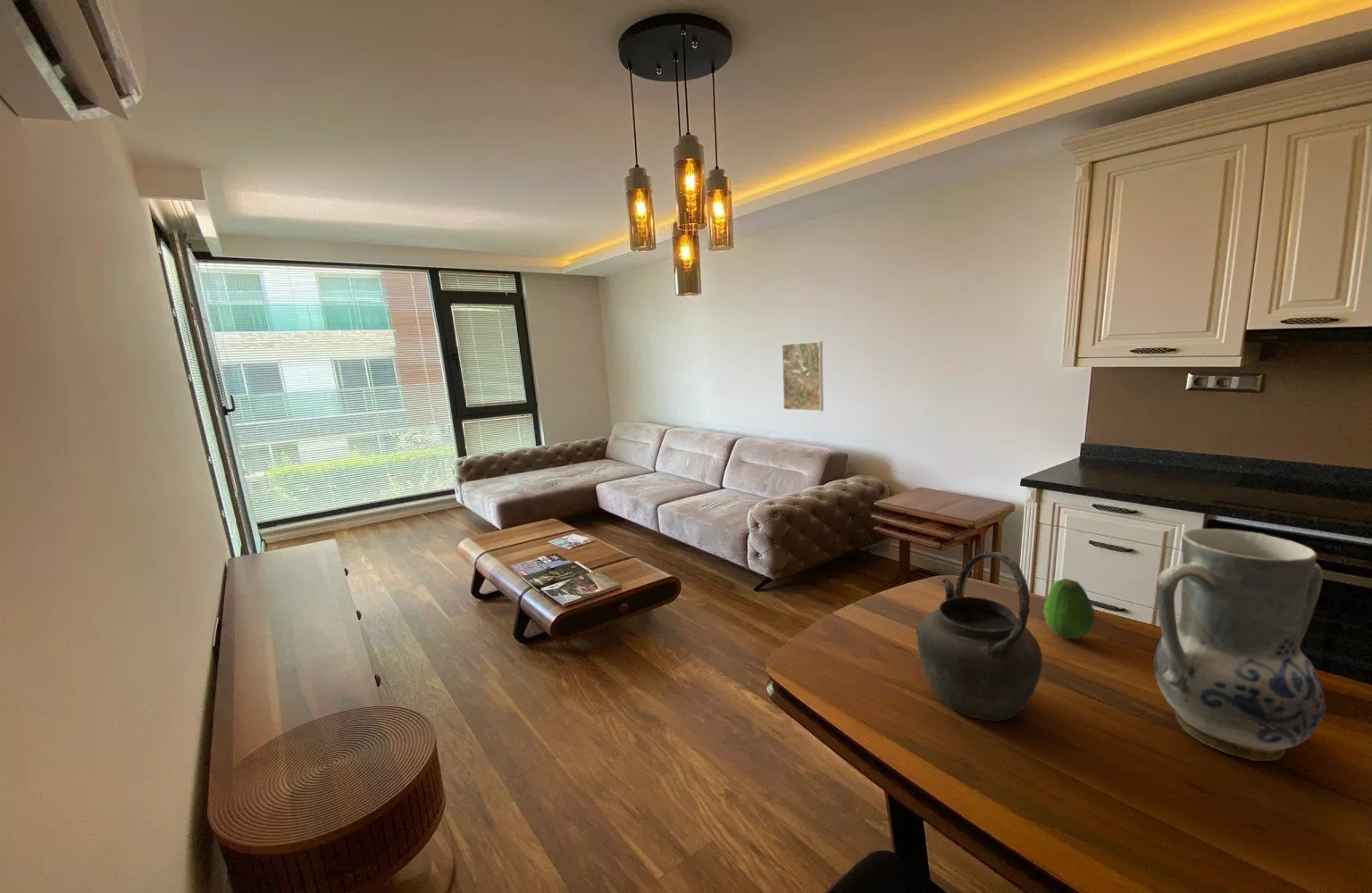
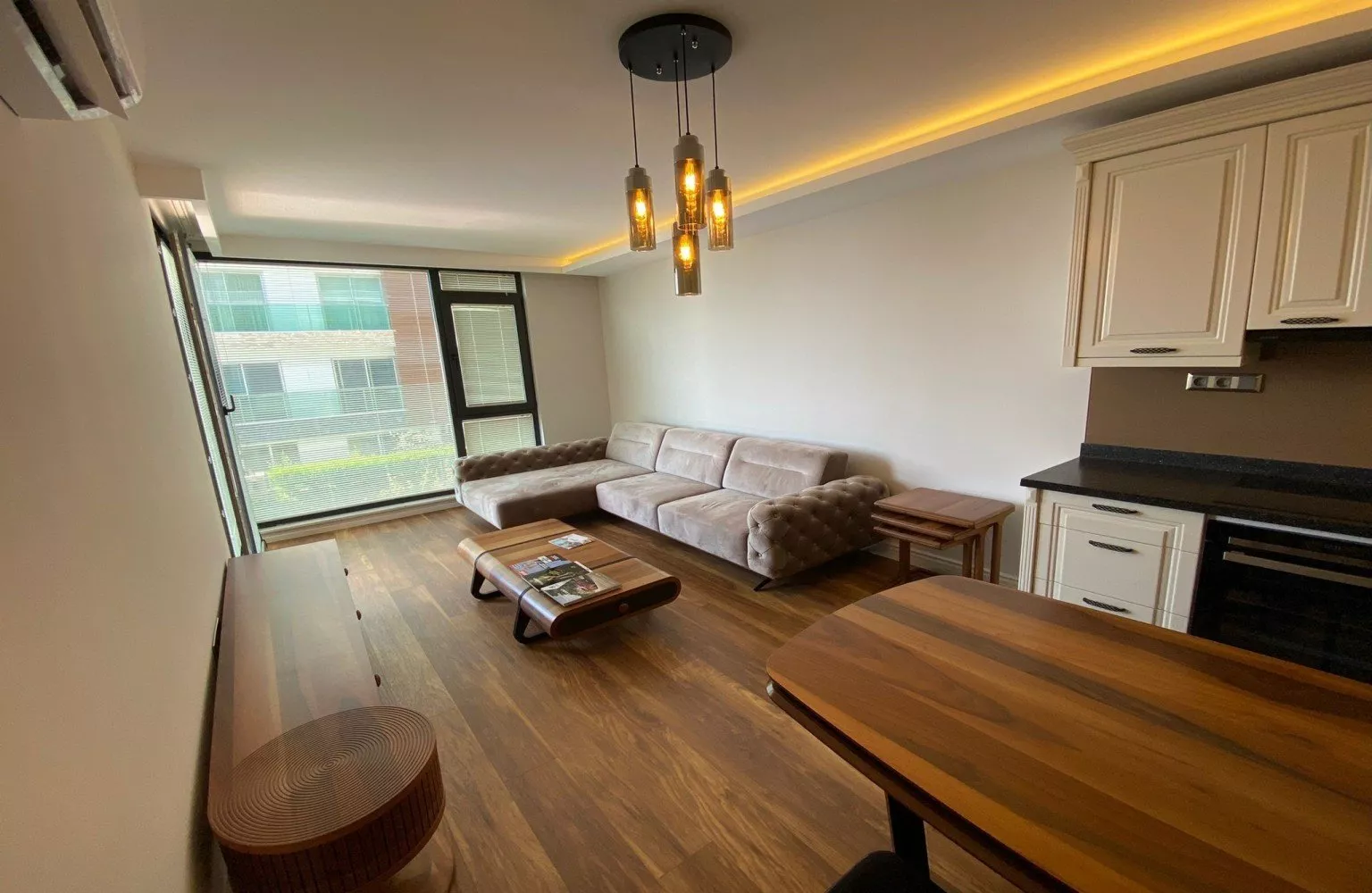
- vase (1236, 641)
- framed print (802, 377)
- fruit (1068, 608)
- kettle (975, 620)
